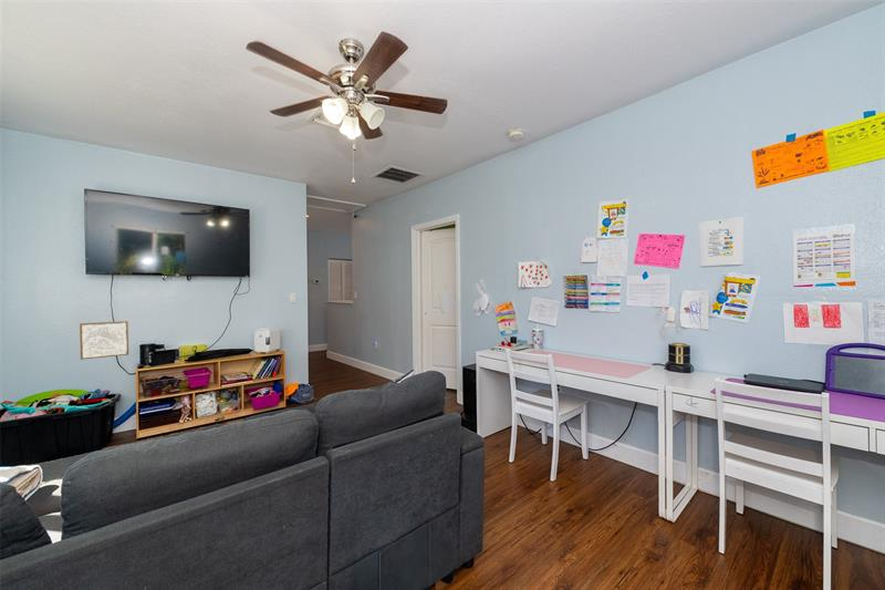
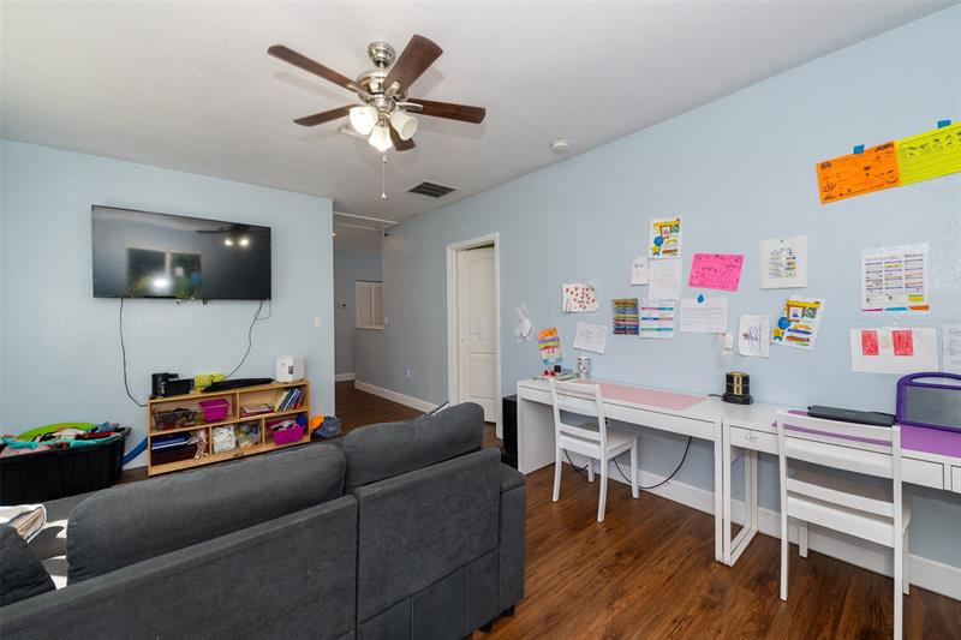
- wall art (105, 339)
